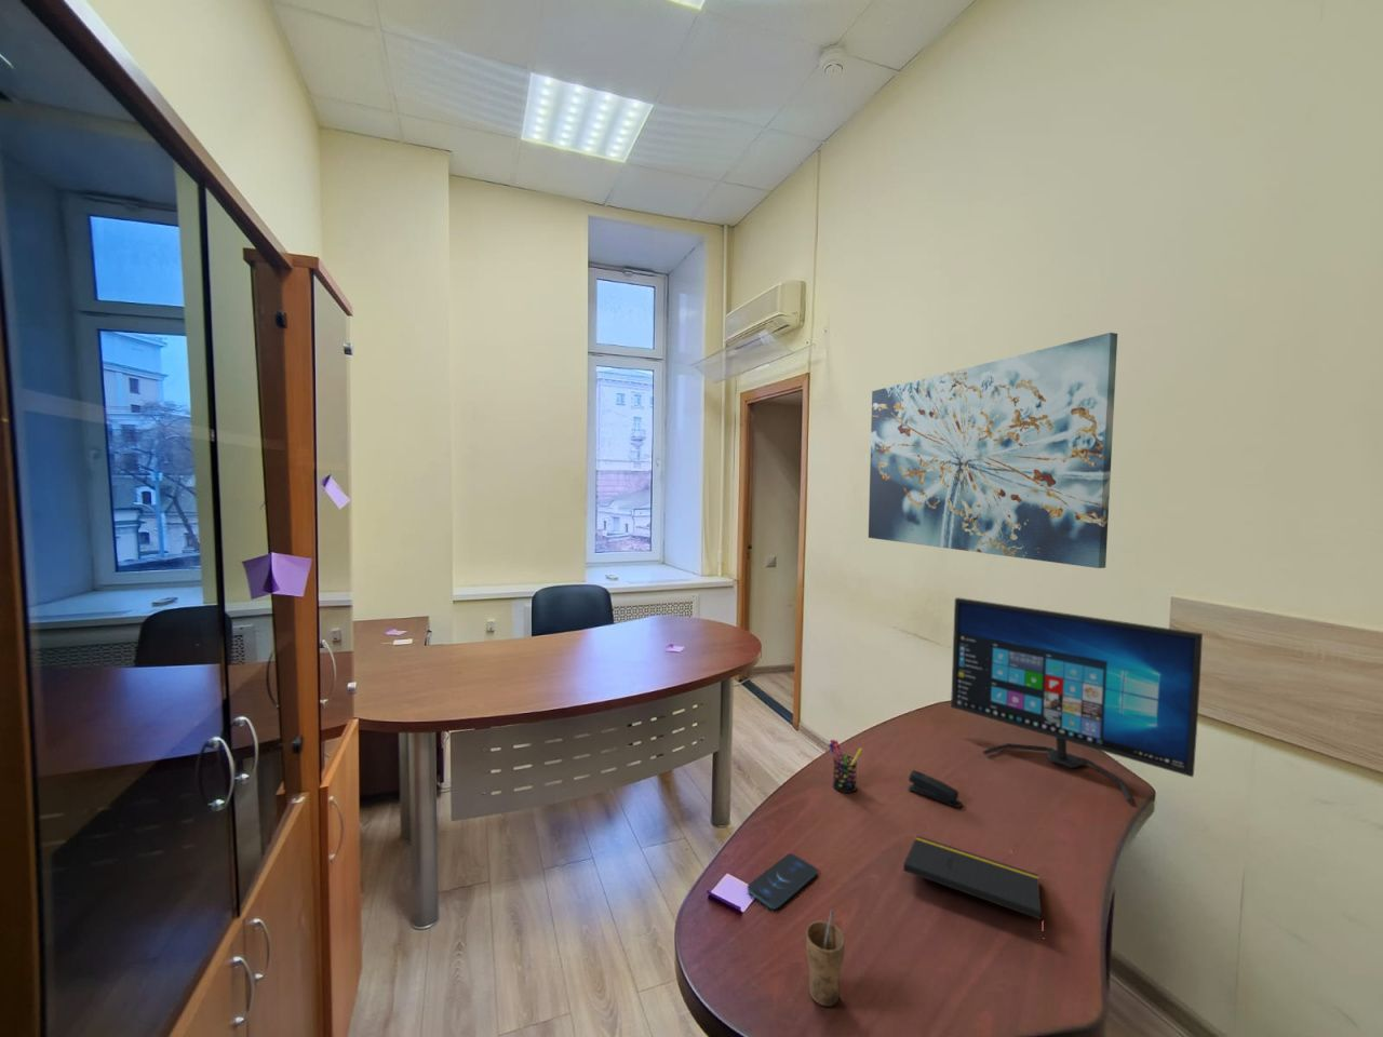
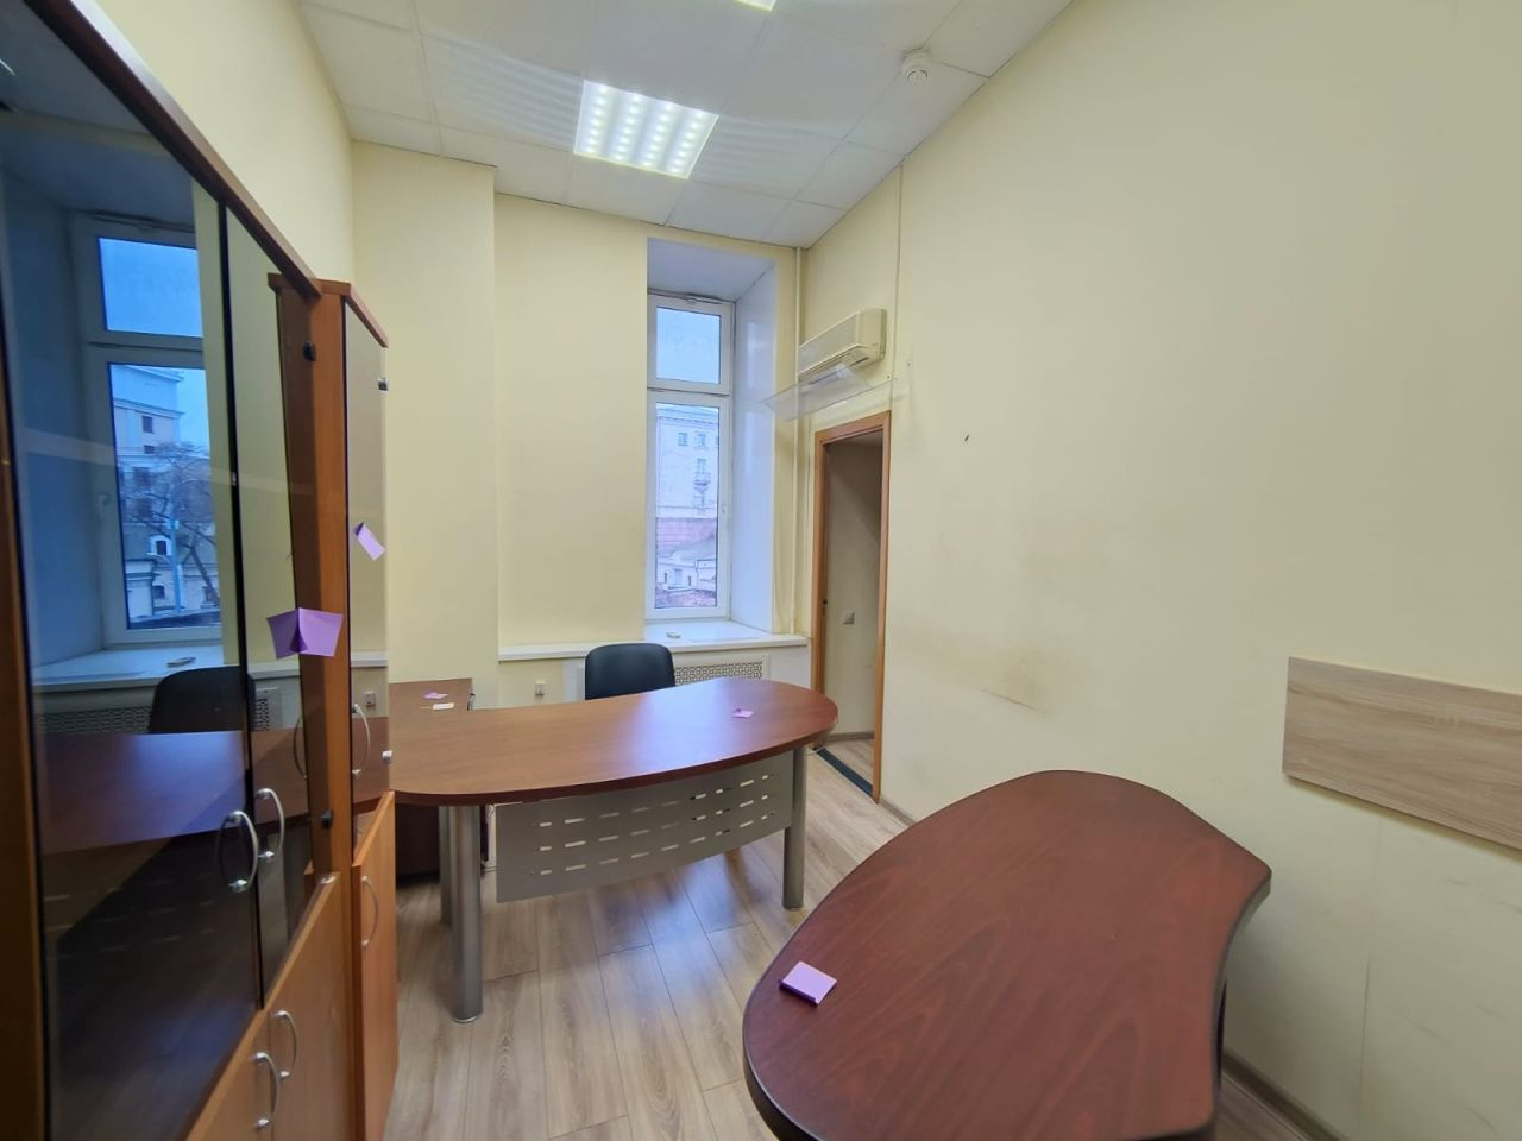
- pen holder (843, 765)
- smartphone (782, 879)
- computer monitor (1058, 691)
- stapler (933, 786)
- wall art (963, 459)
- cup (824, 957)
- notepad (970, 871)
